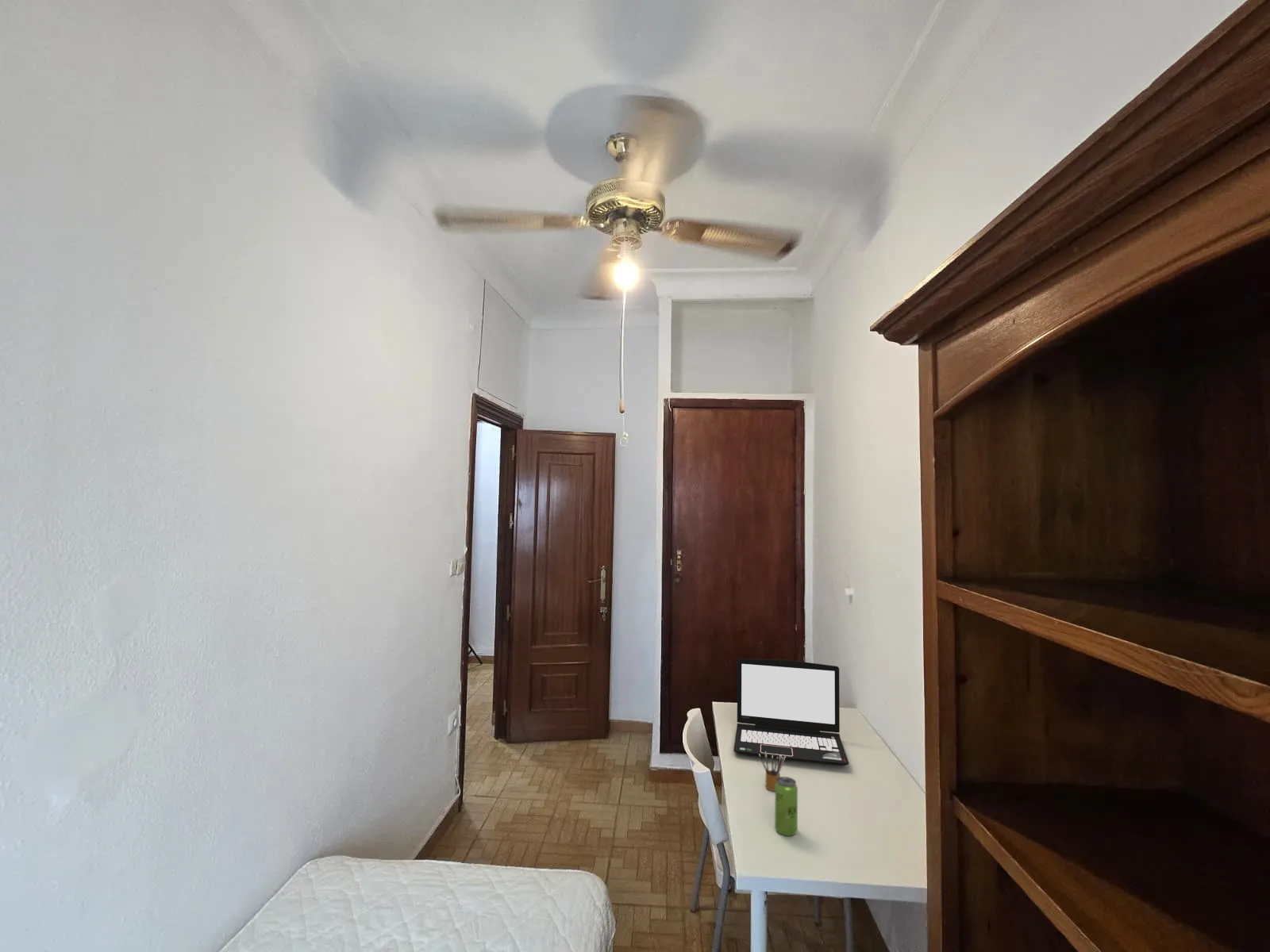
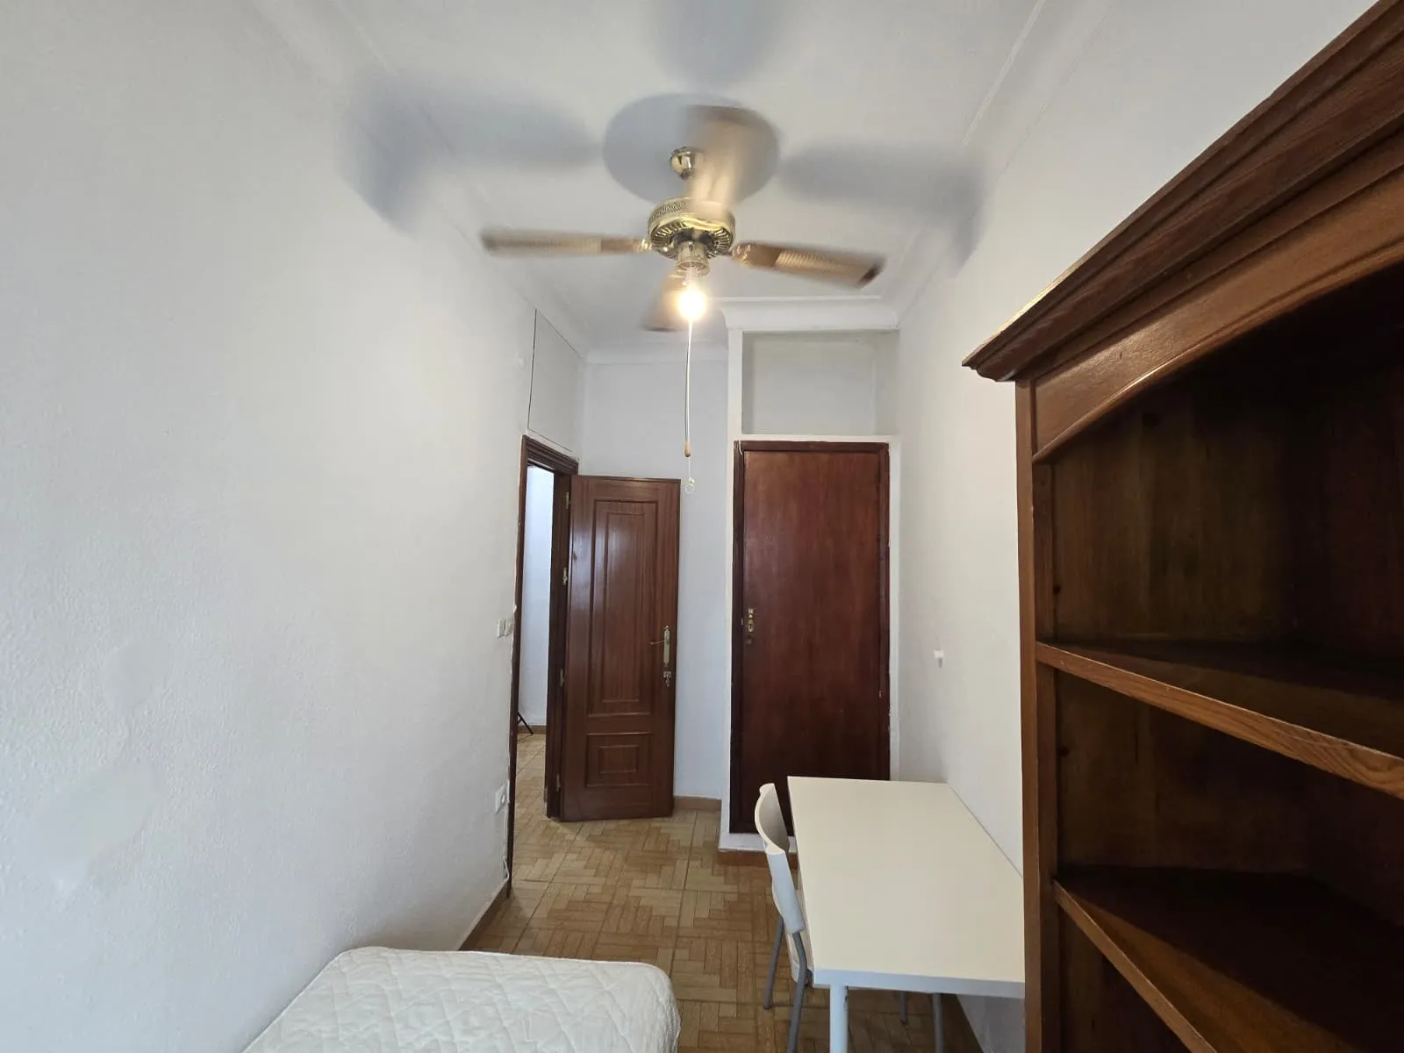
- laptop (788, 708)
- pencil box (772, 770)
- beverage can (786, 805)
